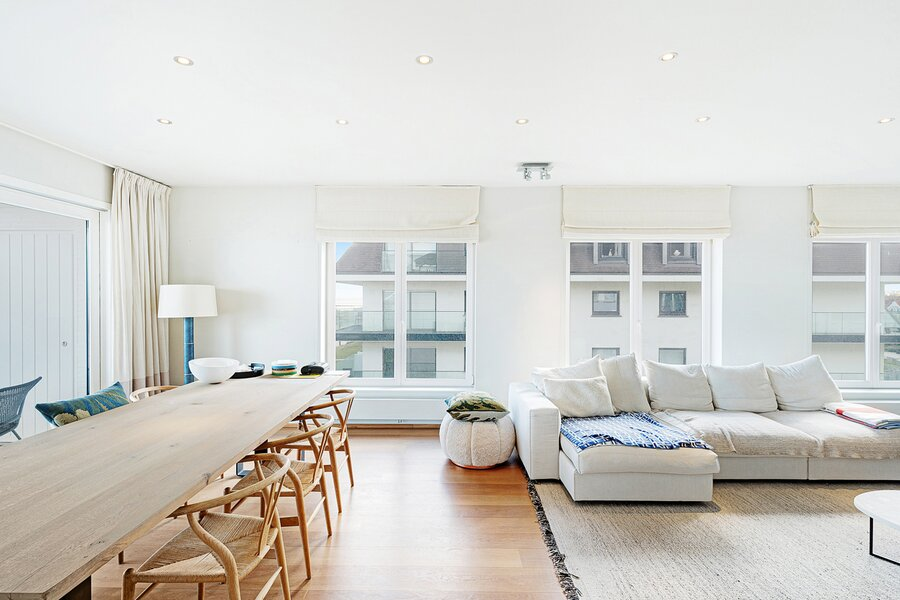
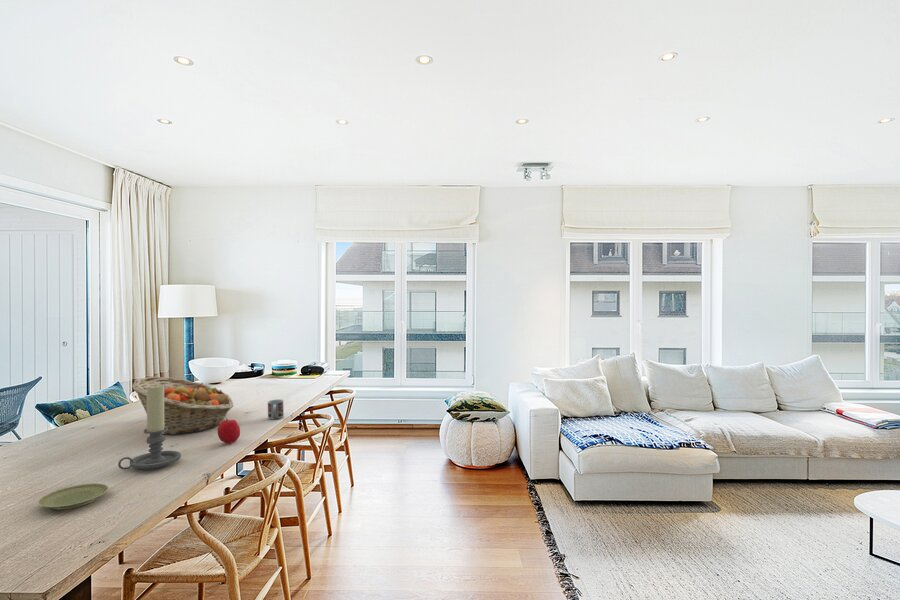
+ fruit (228, 430)
+ plate (74, 497)
+ cup (275, 409)
+ candle holder (150, 425)
+ fruit basket (185, 401)
